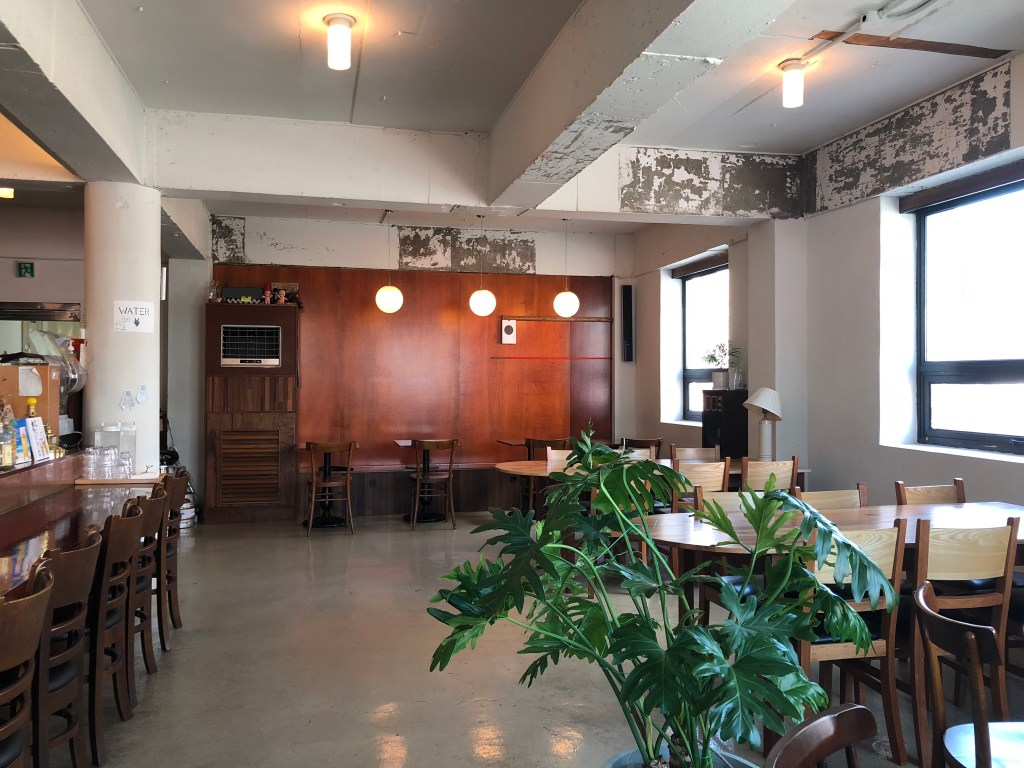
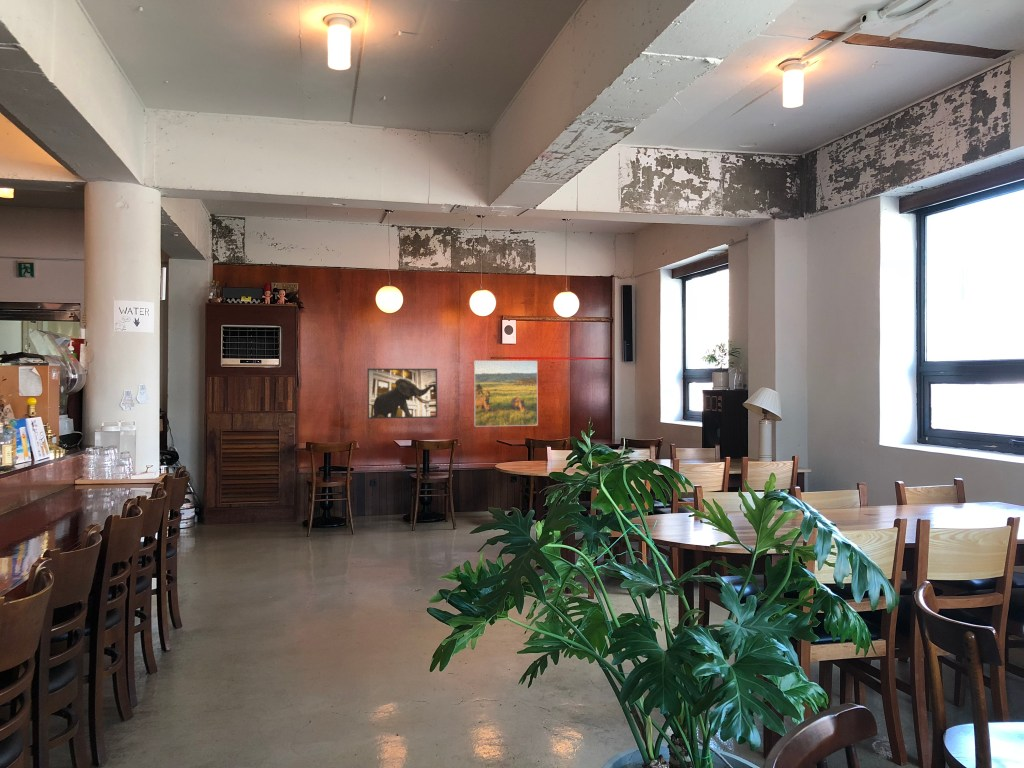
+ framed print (402, 393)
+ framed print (506, 393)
